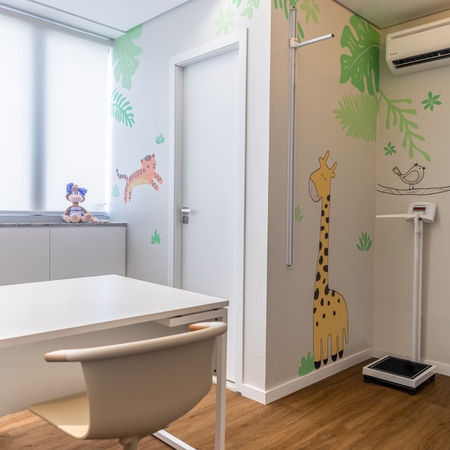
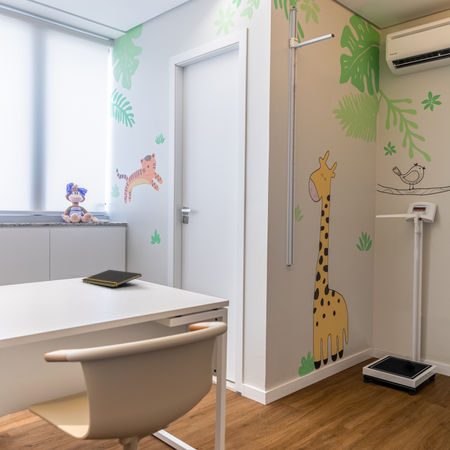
+ notepad (111, 277)
